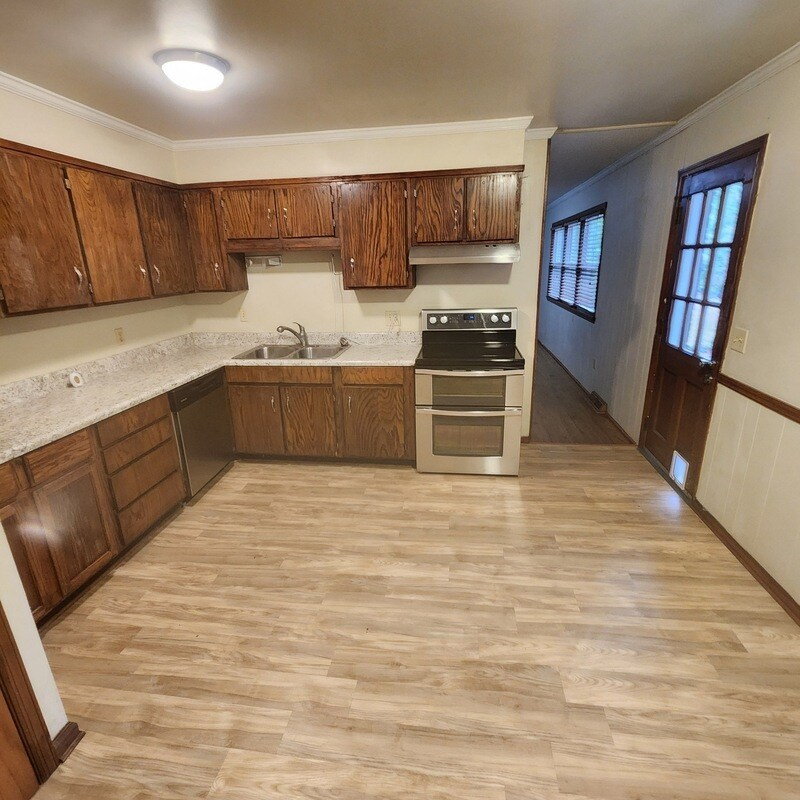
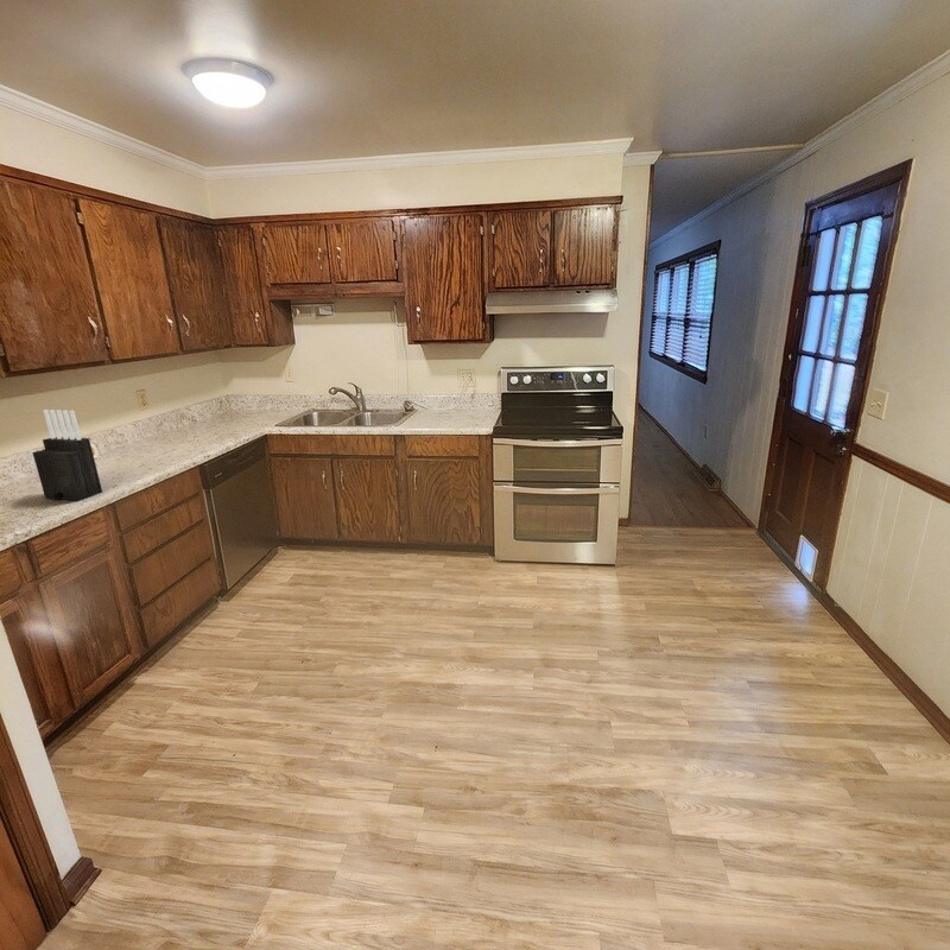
+ knife block (61, 455)
